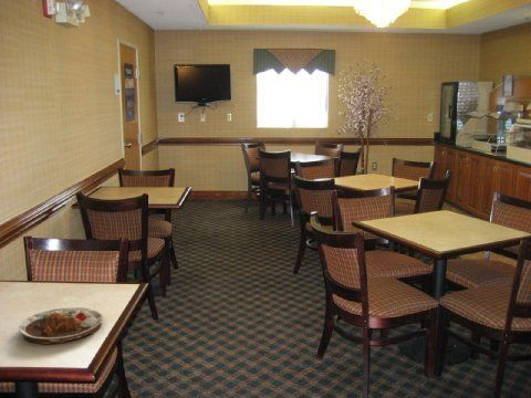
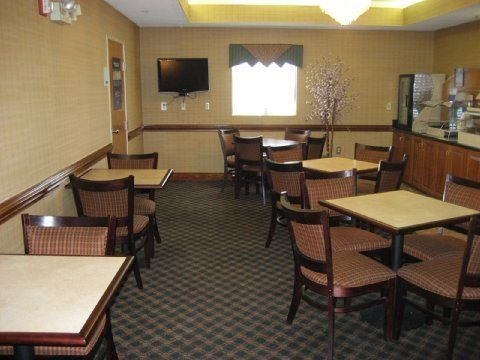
- plate (62, 322)
